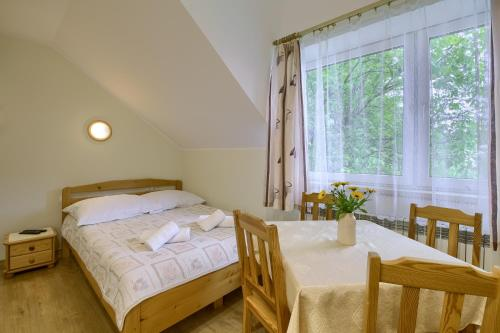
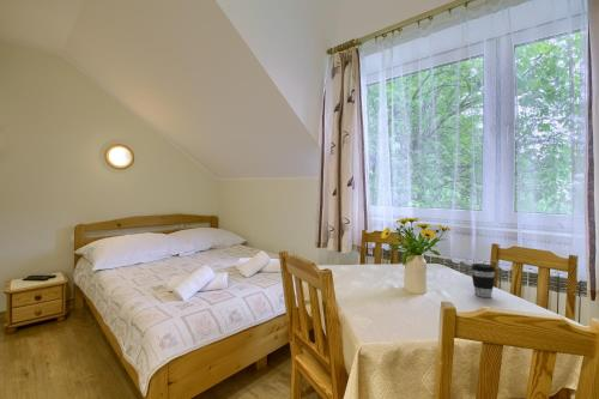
+ coffee cup (483, 280)
